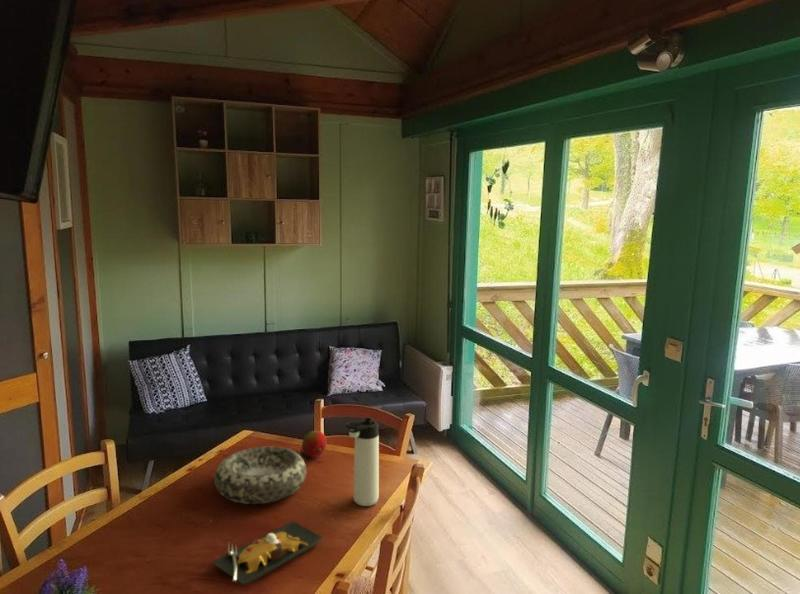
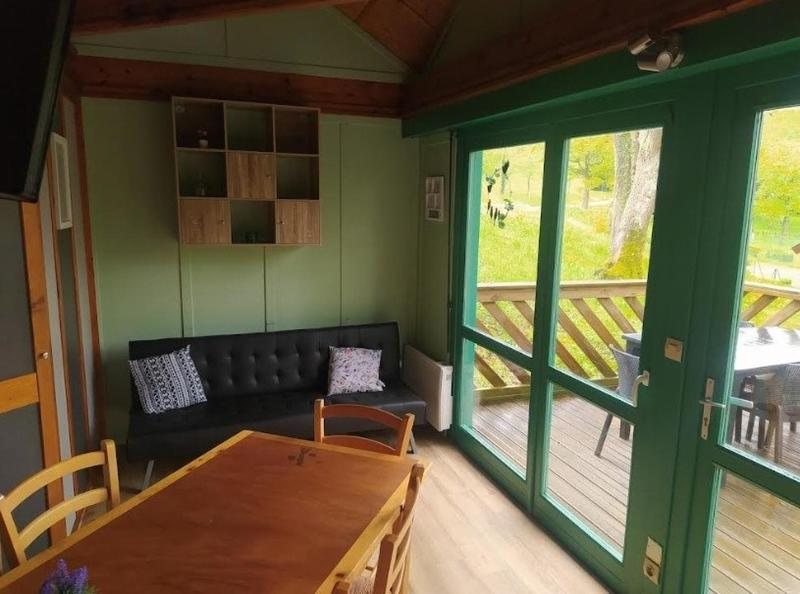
- decorative bowl (261, 474)
- thermos bottle (361, 462)
- fruit (313, 443)
- plate (265, 544)
